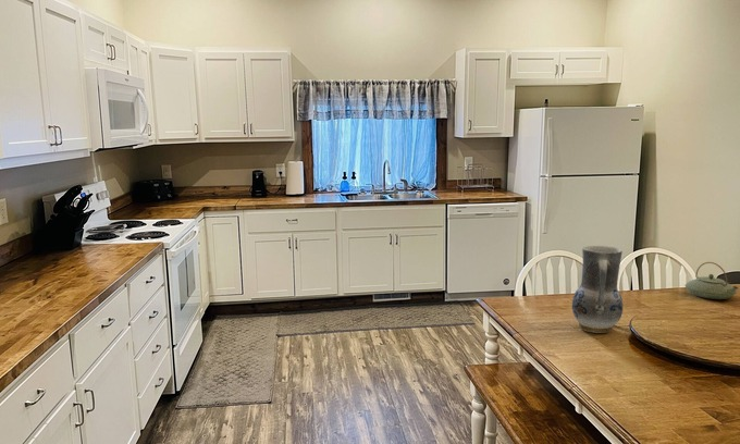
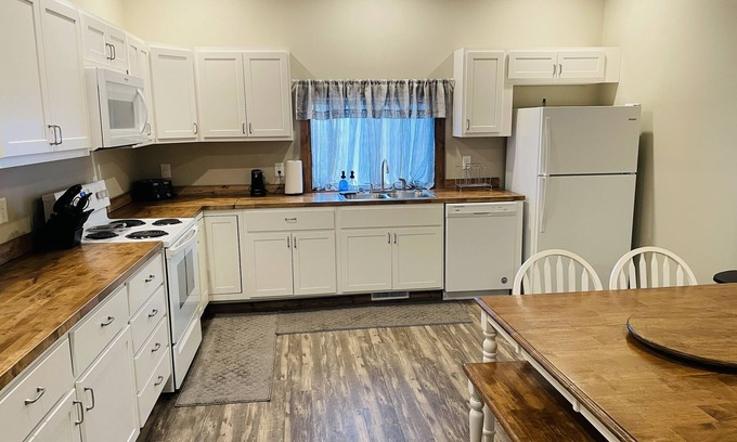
- teapot (713, 280)
- vase (597, 288)
